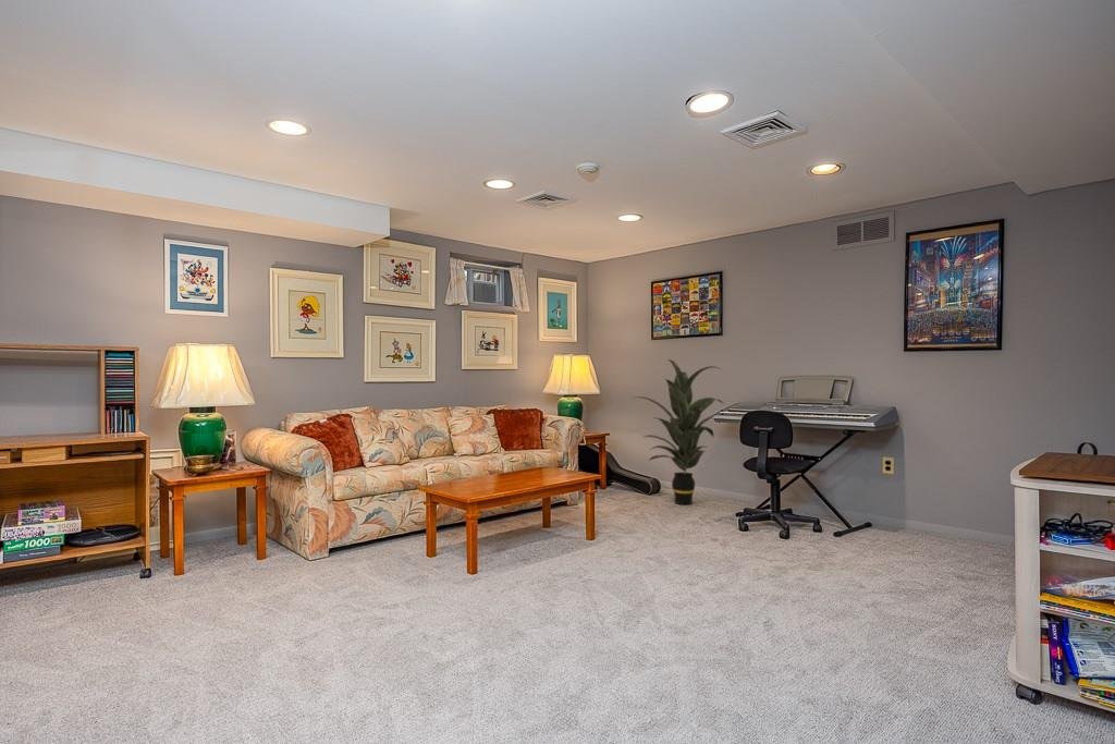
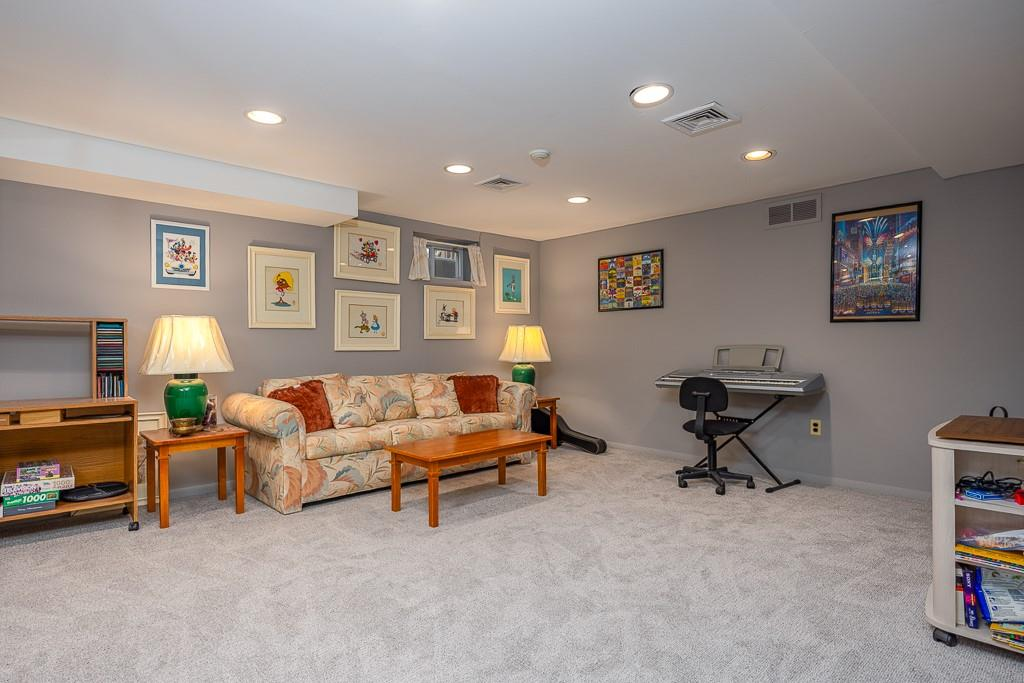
- indoor plant (681, 430)
